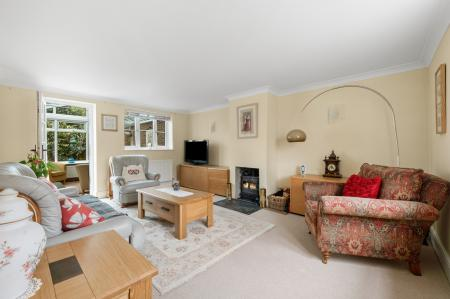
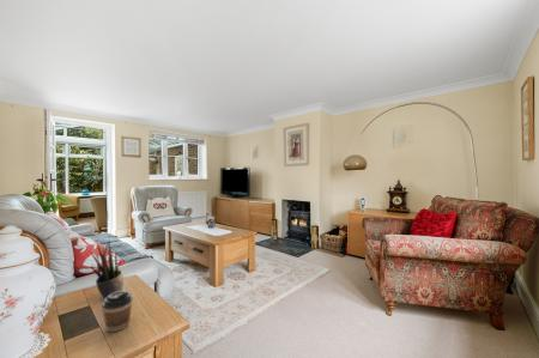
+ potted plant (107, 267)
+ coffee cup (117, 309)
